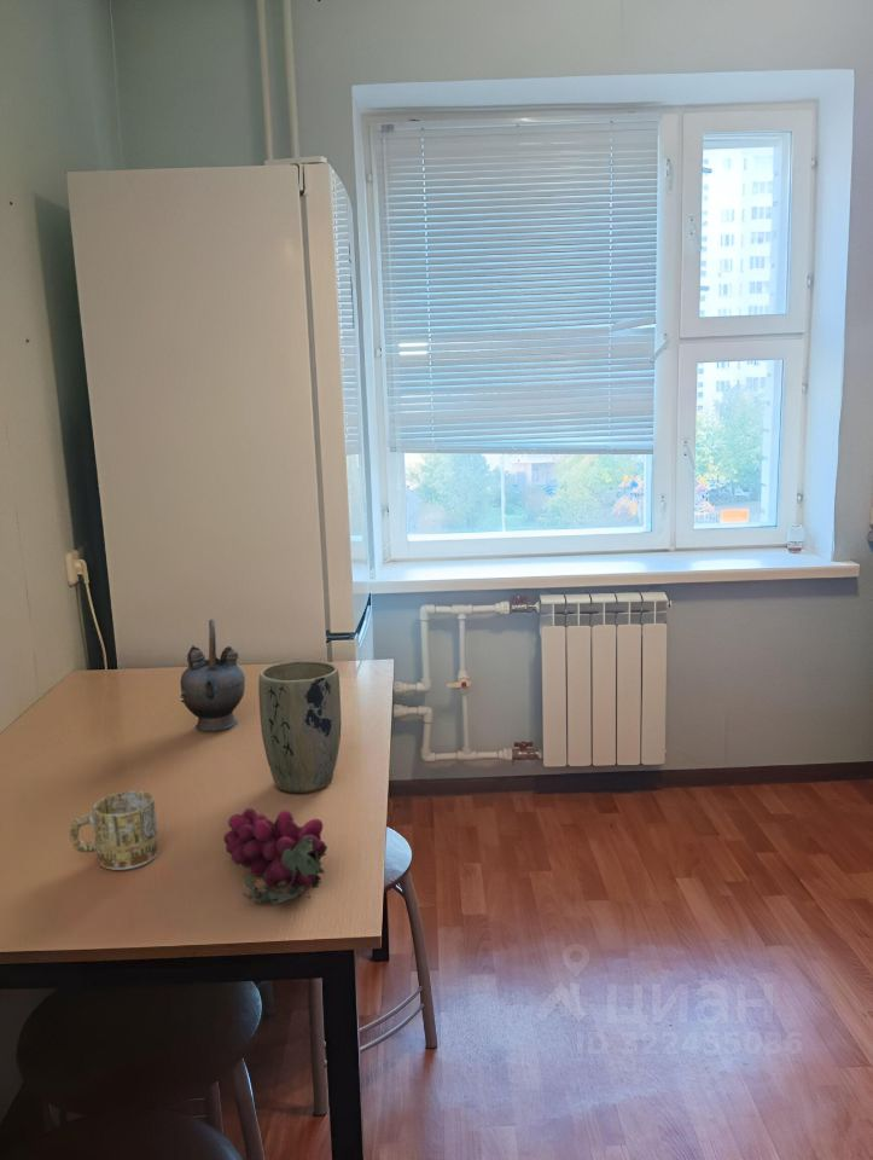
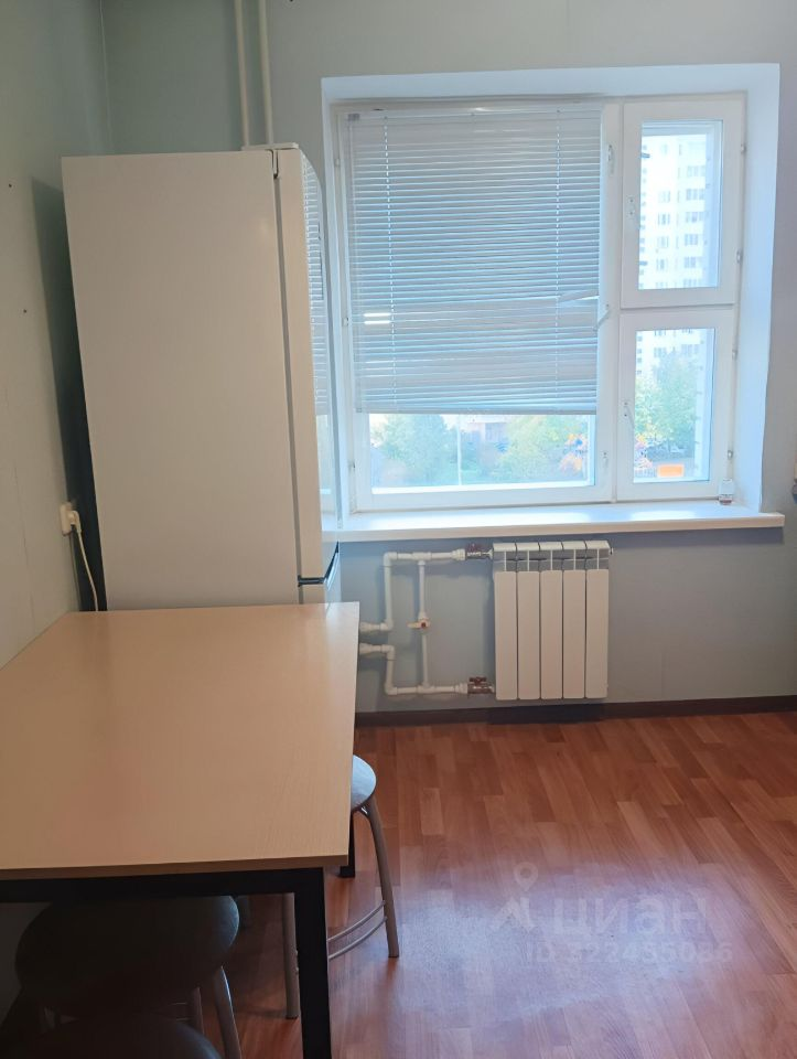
- grapes (273, 846)
- teapot (211, 675)
- plant pot (301, 726)
- mug (114, 831)
